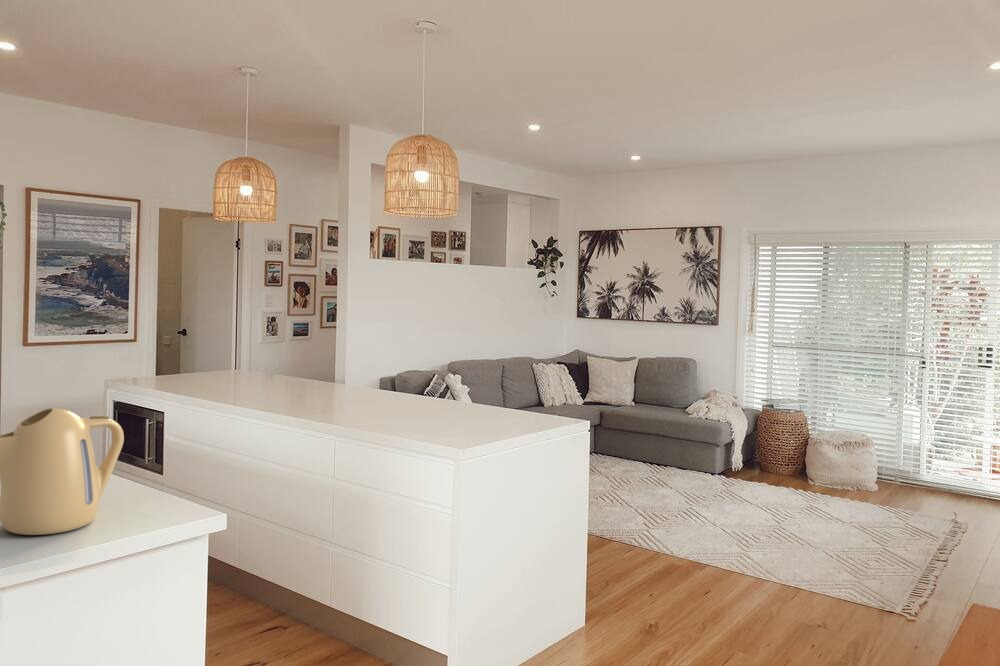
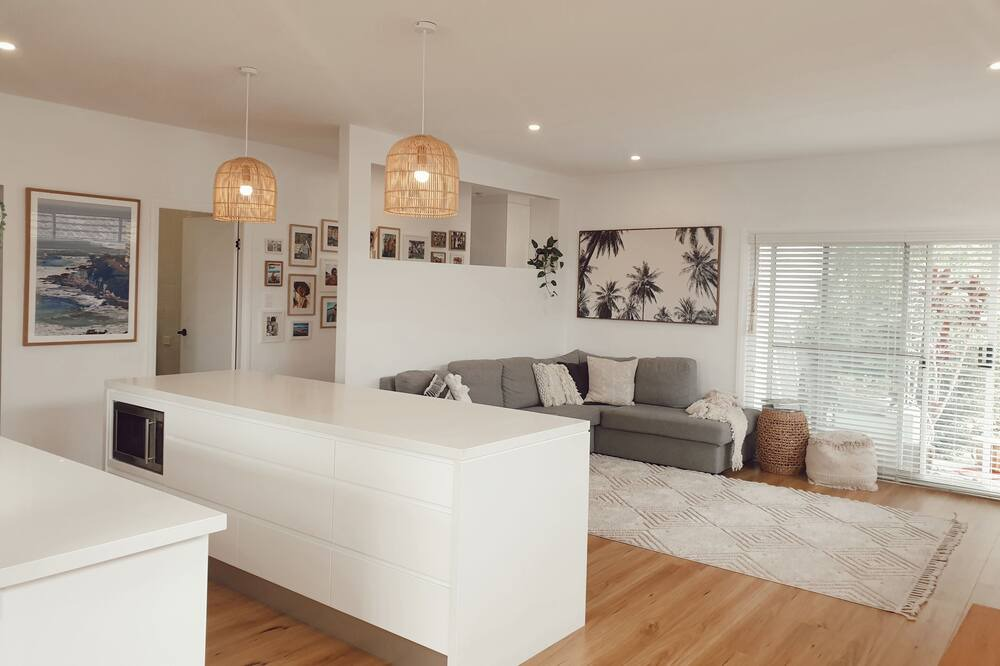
- kettle (57, 465)
